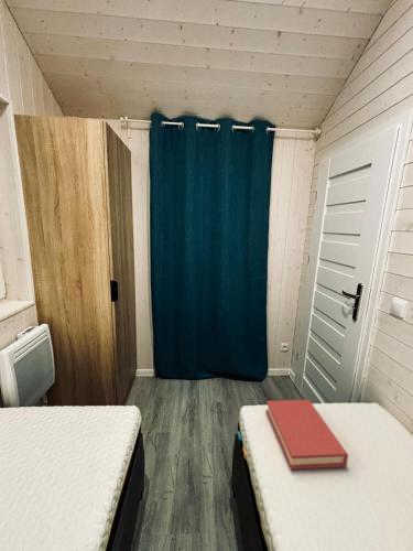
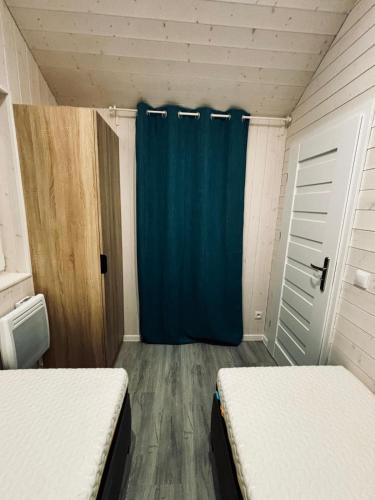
- hardback book (301, 429)
